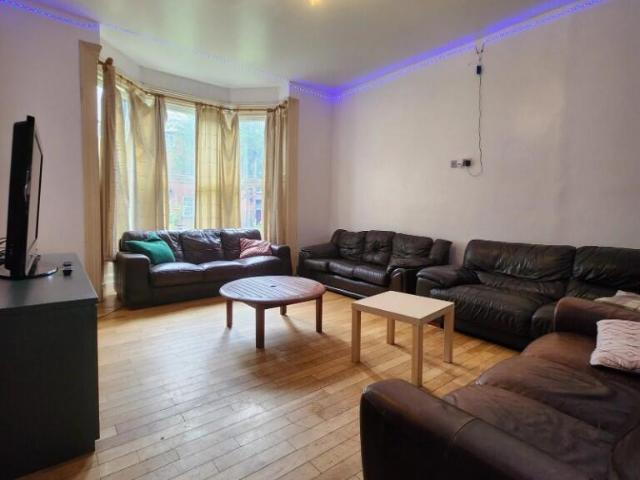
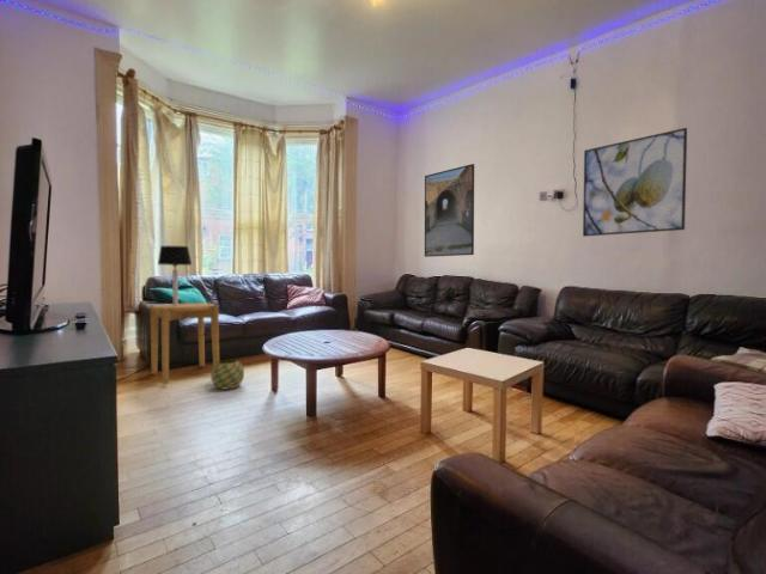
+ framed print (630, 187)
+ side table (199, 340)
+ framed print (448, 213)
+ table lamp (175, 275)
+ decorative ball (227, 373)
